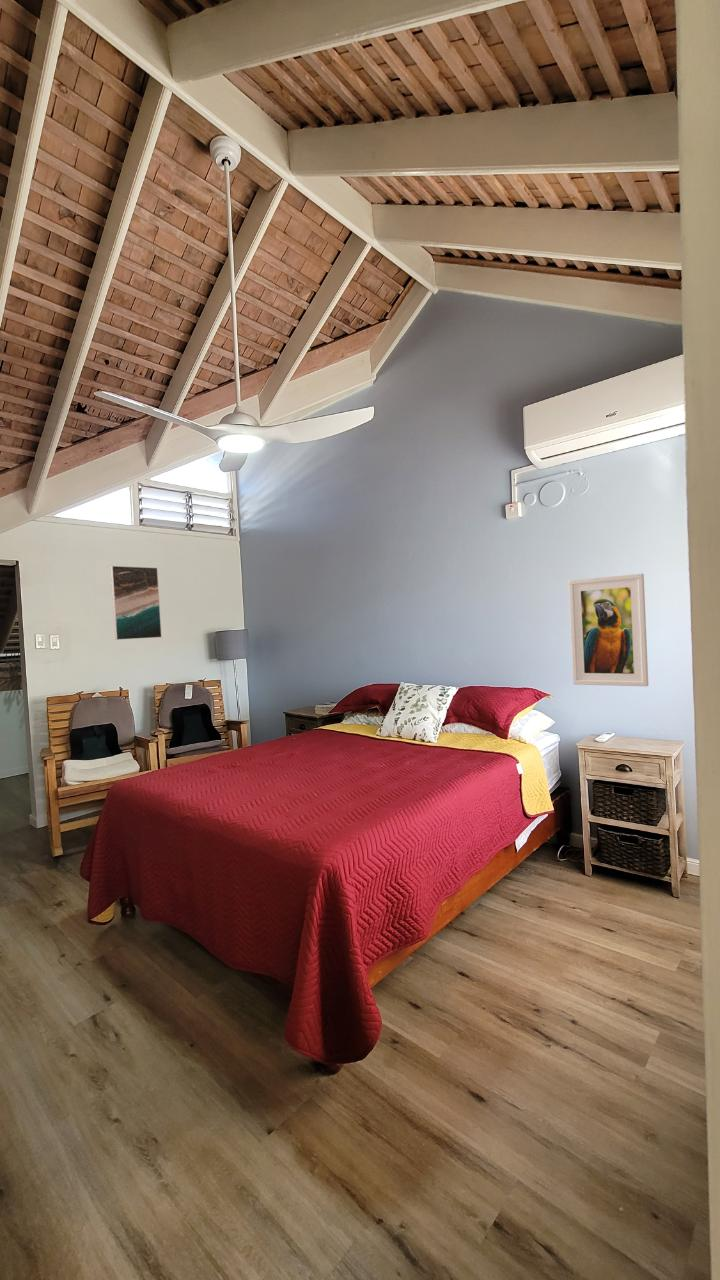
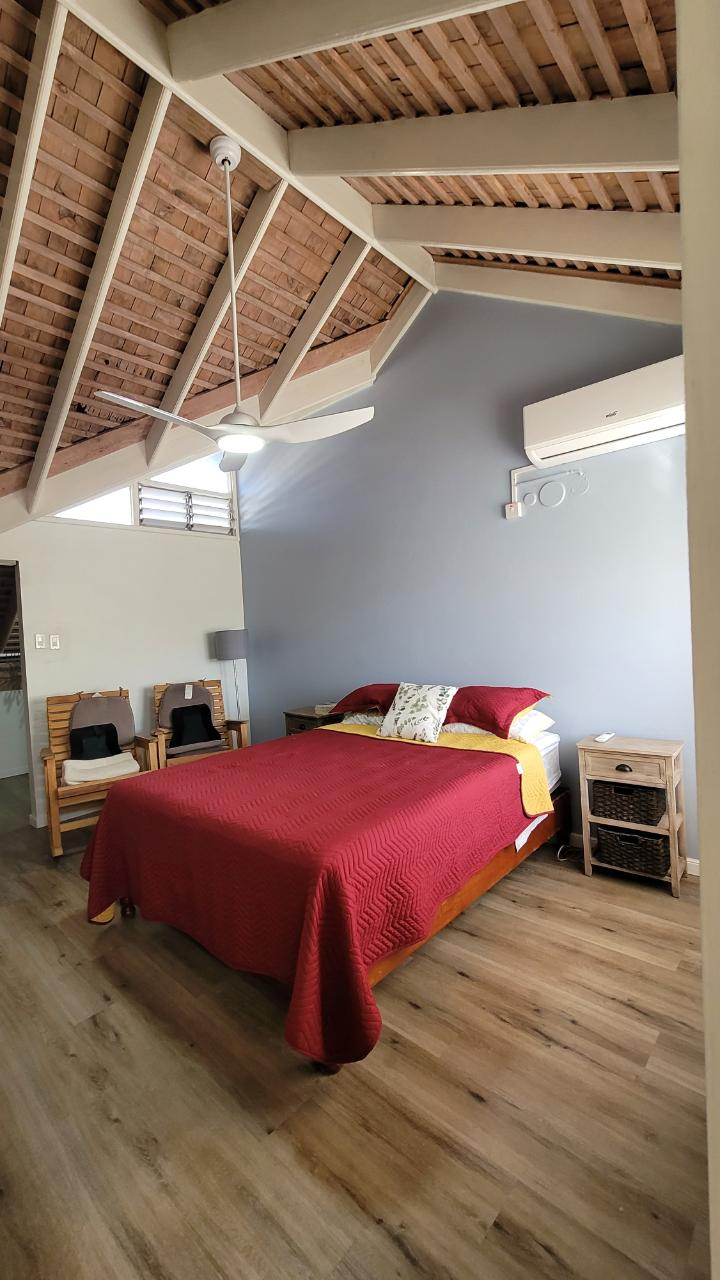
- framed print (136, 602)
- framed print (607, 631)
